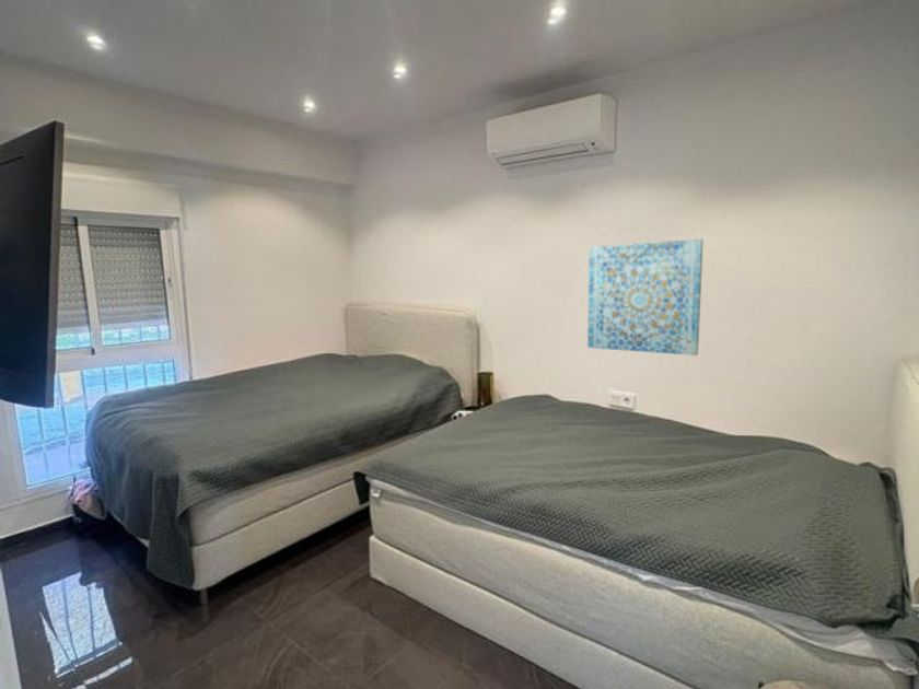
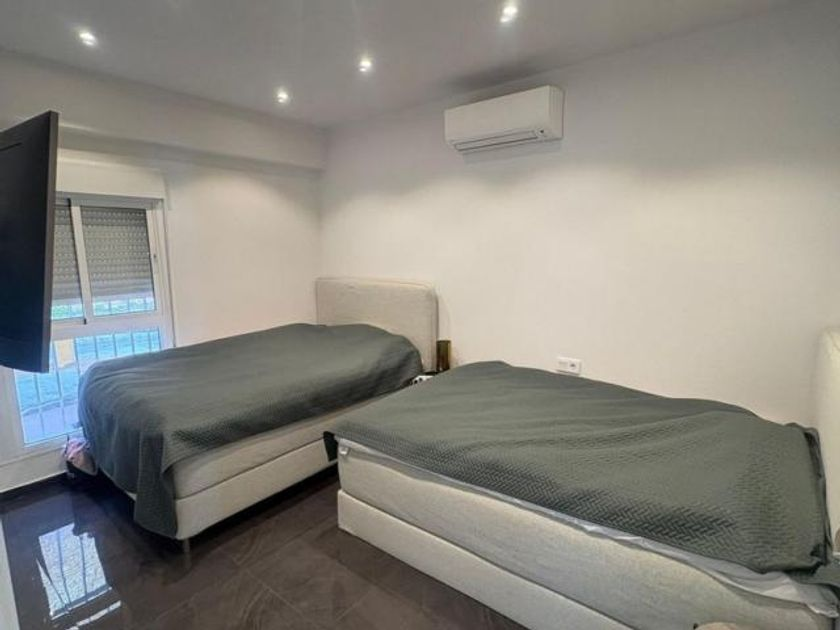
- wall art (640, 297)
